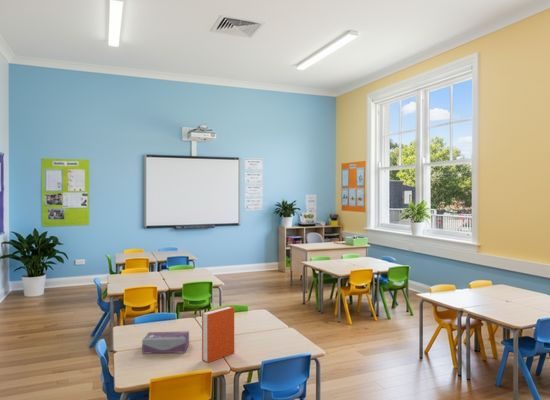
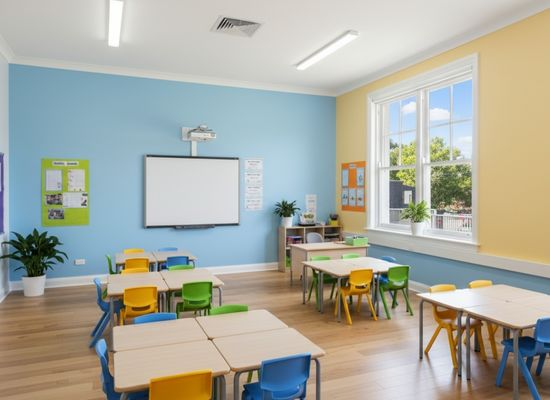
- book (218, 333)
- tissue box (166, 341)
